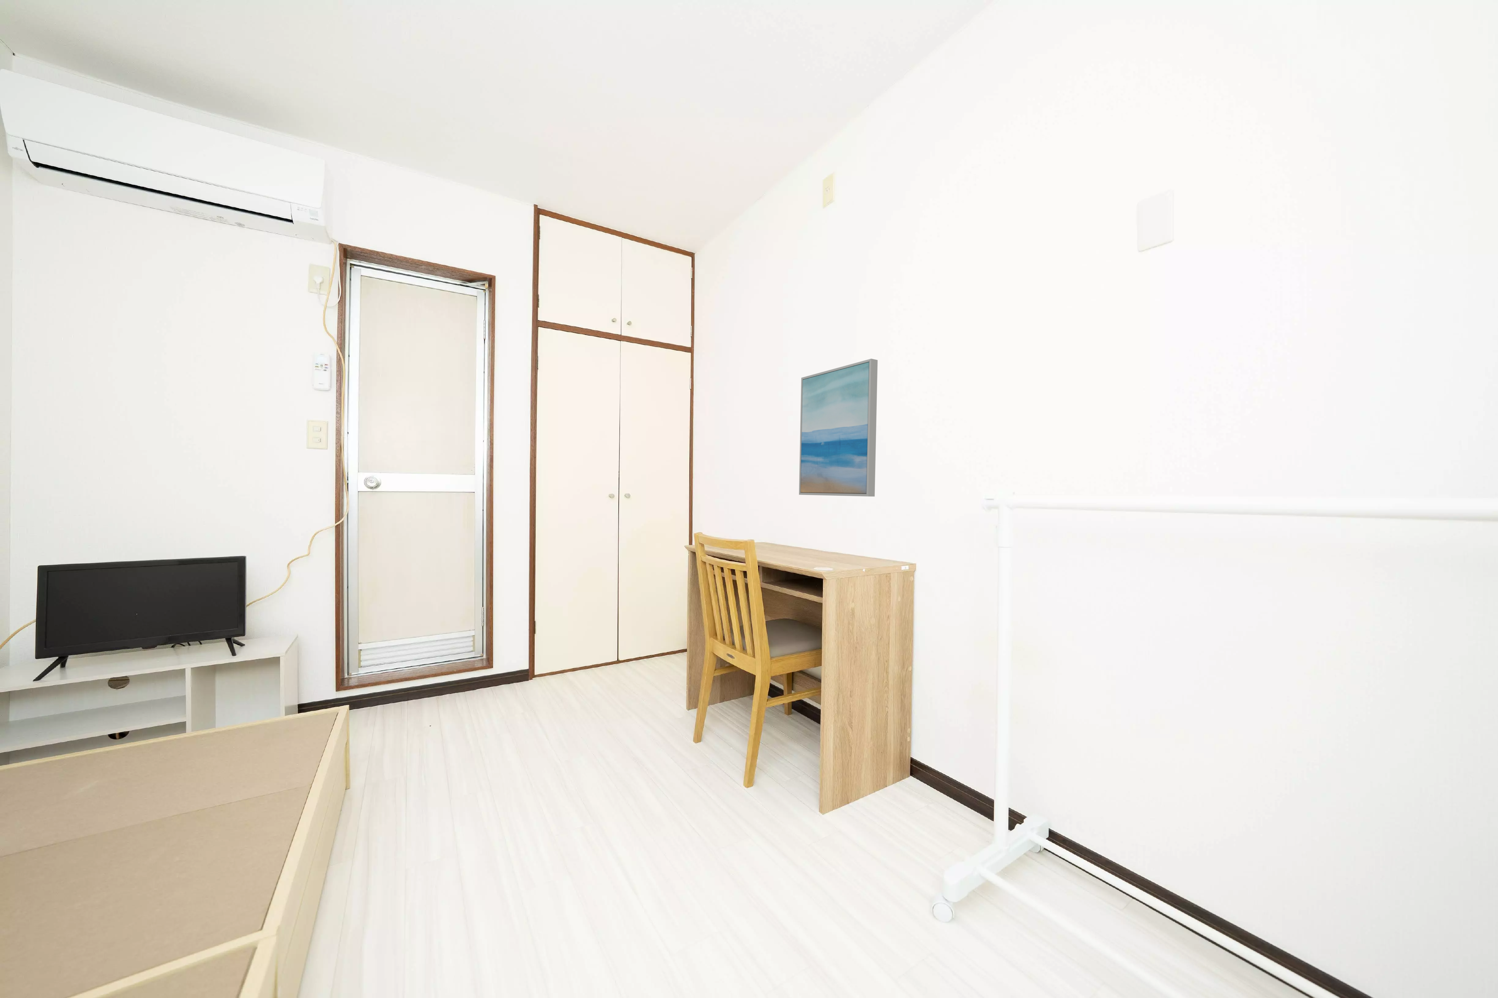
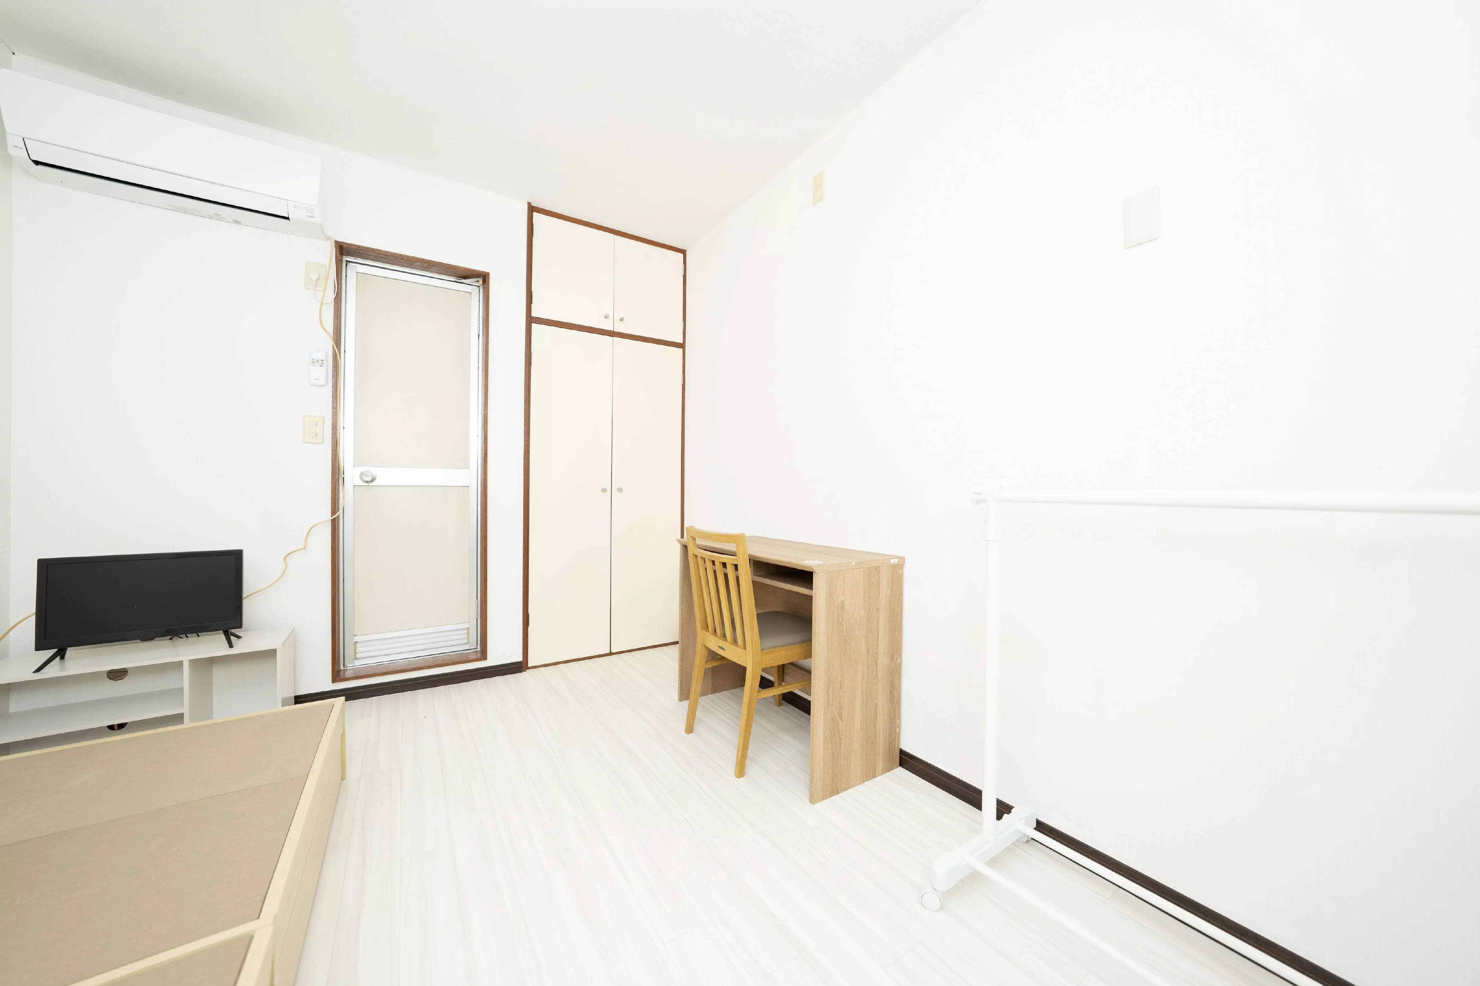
- wall art (835, 432)
